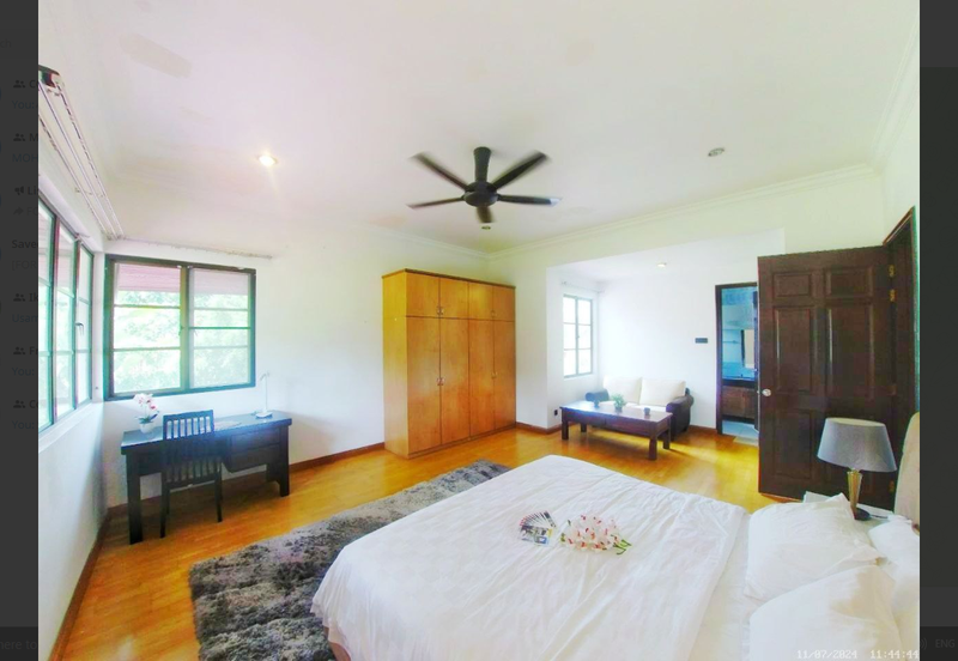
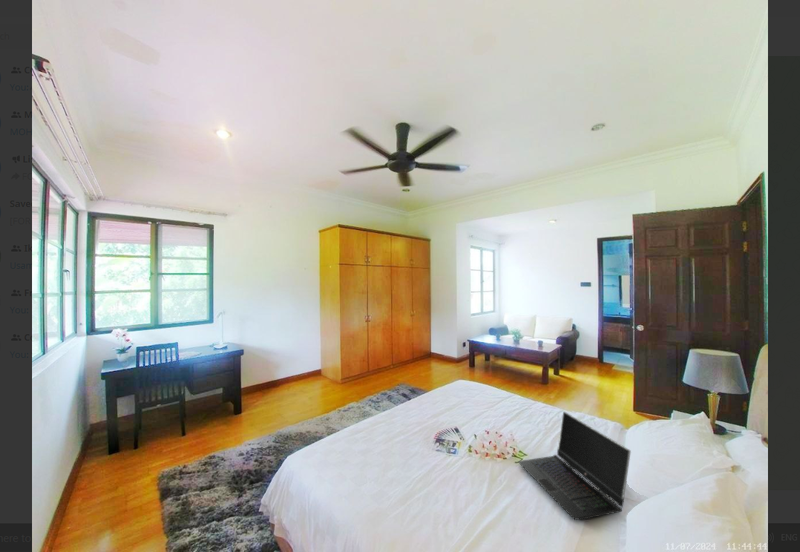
+ laptop computer (568, 458)
